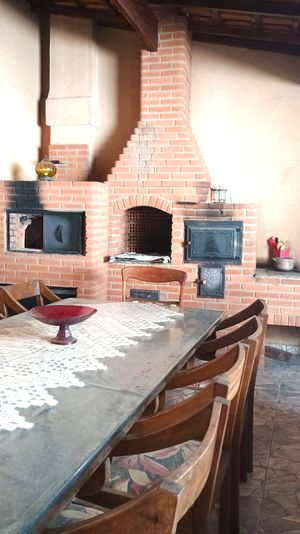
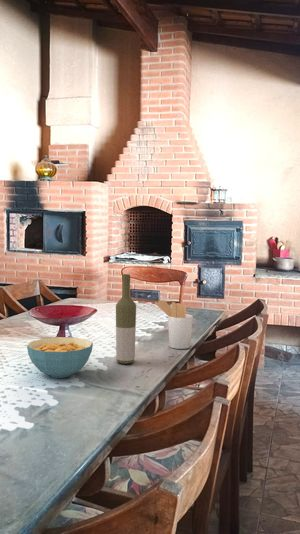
+ utensil holder (173, 323)
+ cereal bowl (60, 359)
+ bottle (125, 318)
